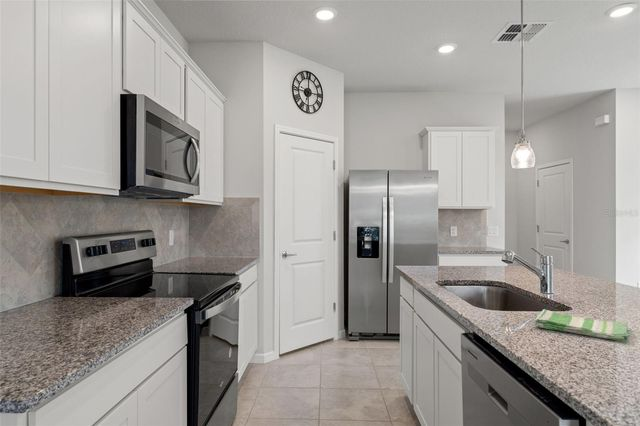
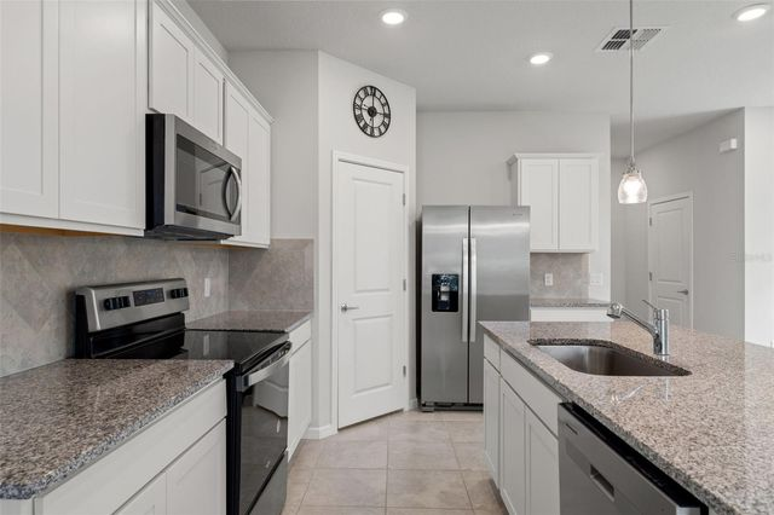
- dish towel (580, 323)
